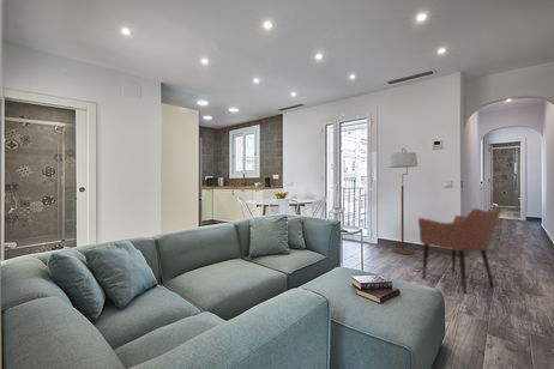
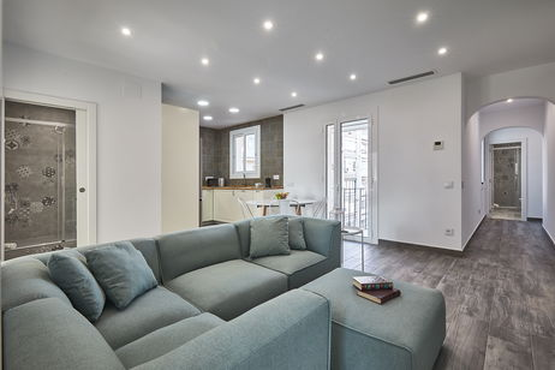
- armchair (462, 244)
- floor lamp (402, 199)
